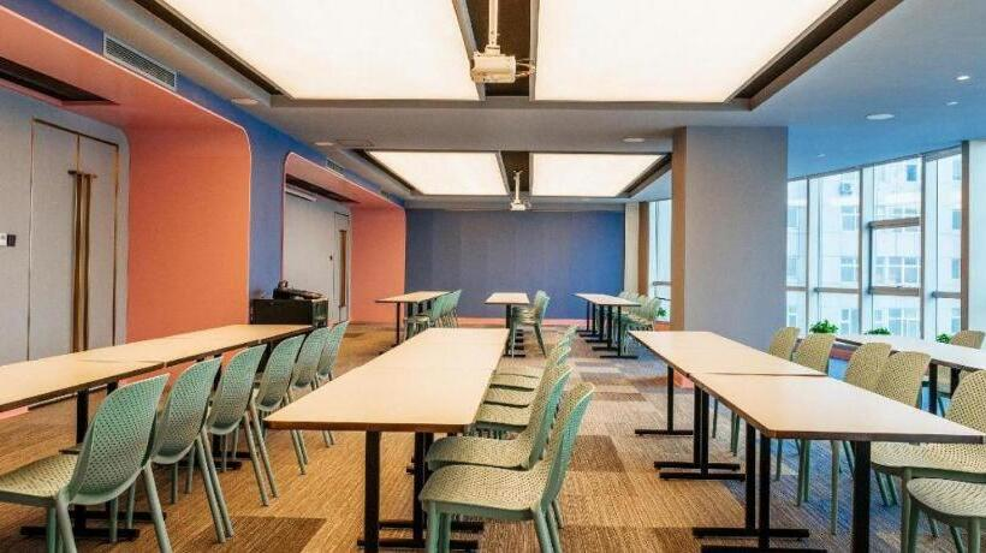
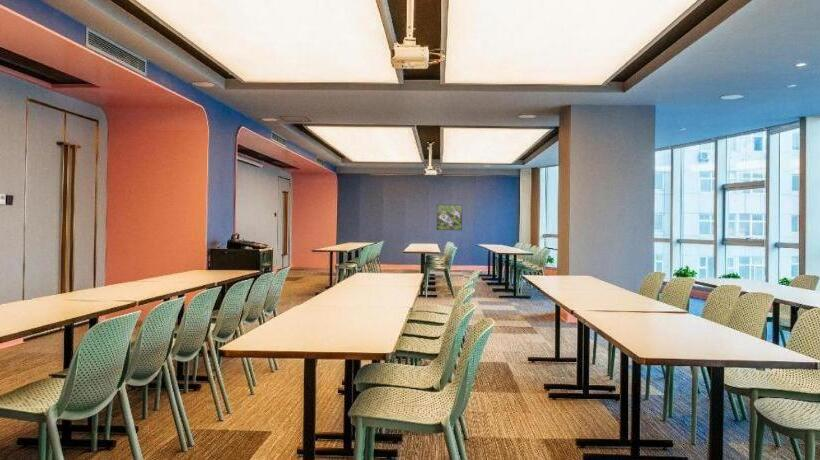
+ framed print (449, 217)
